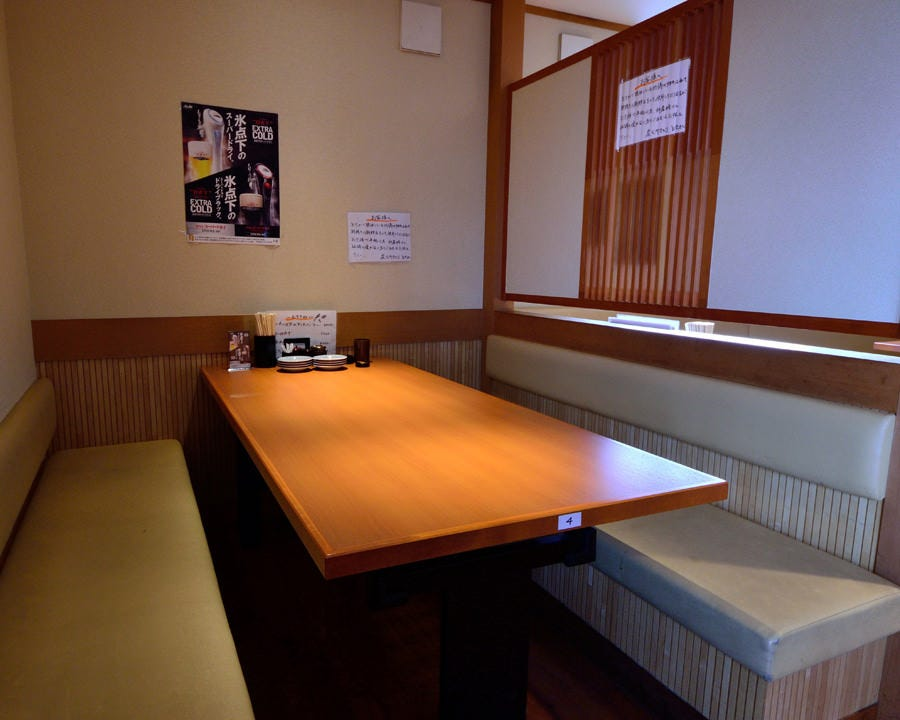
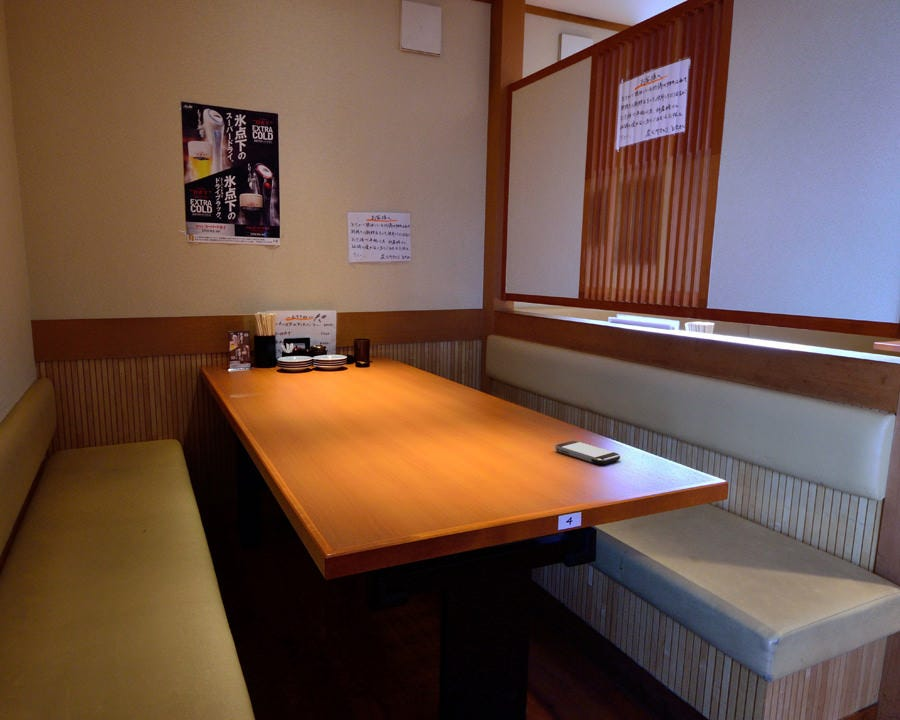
+ smartphone (586, 452)
